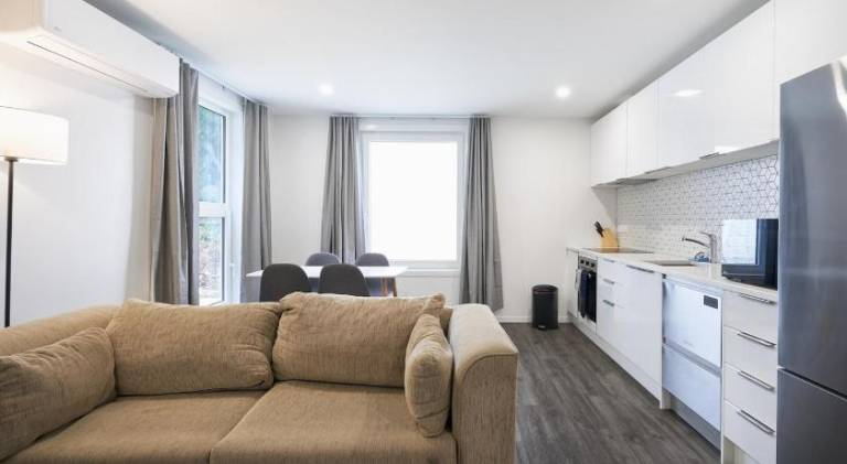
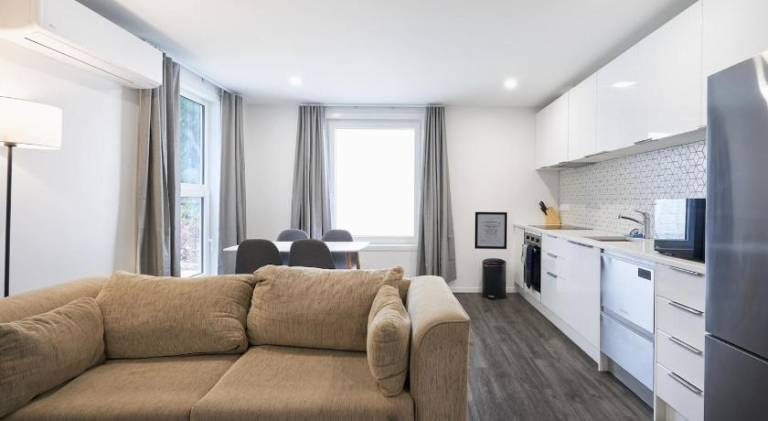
+ wall art (490, 230)
